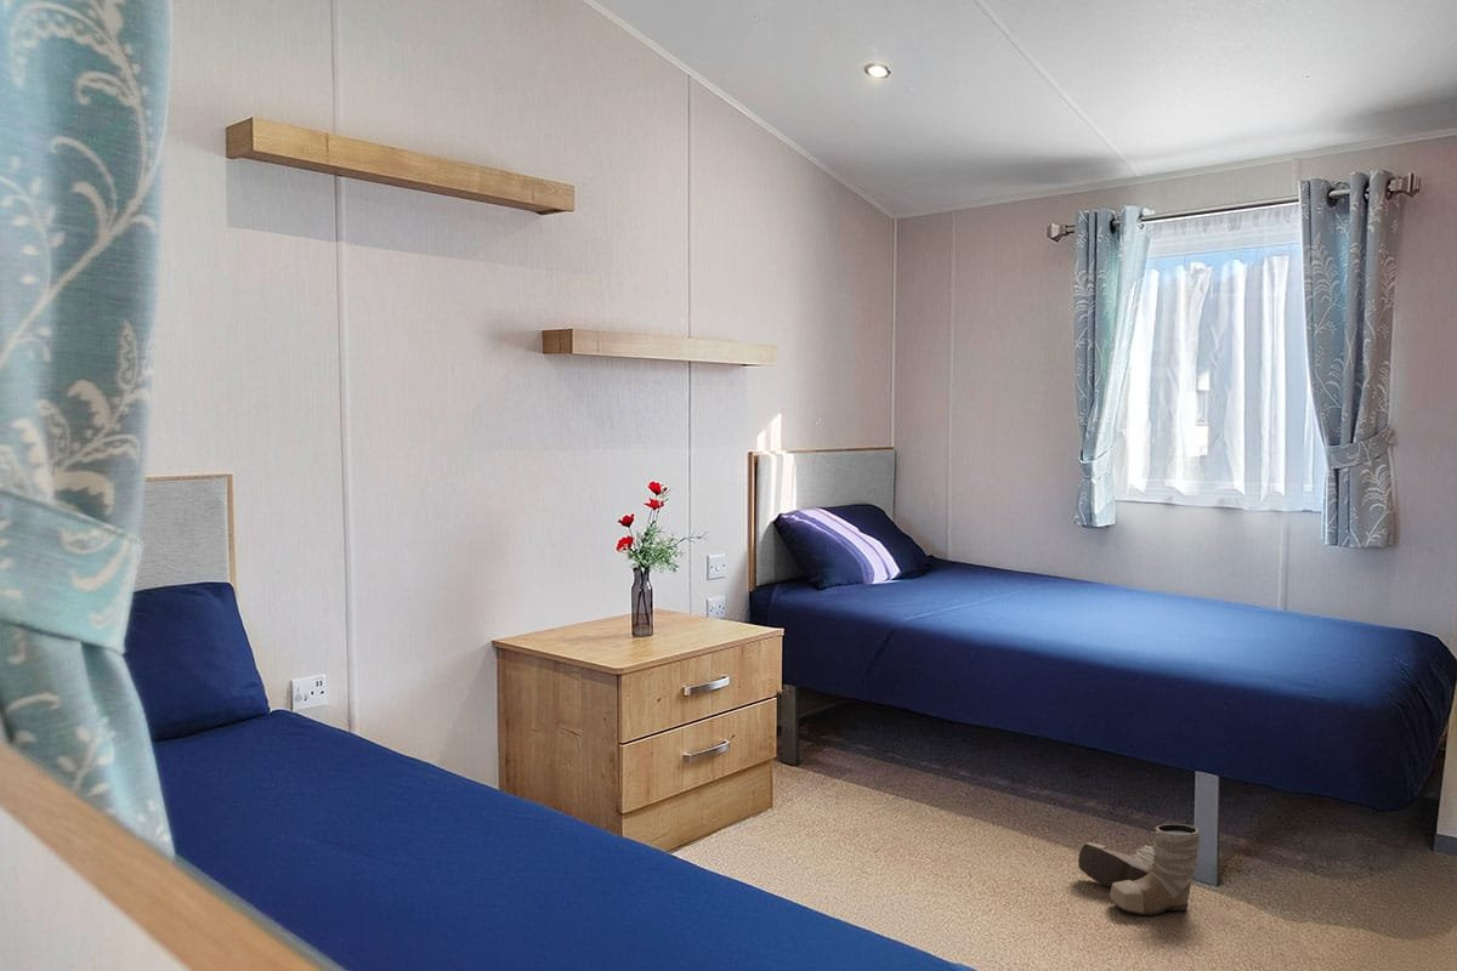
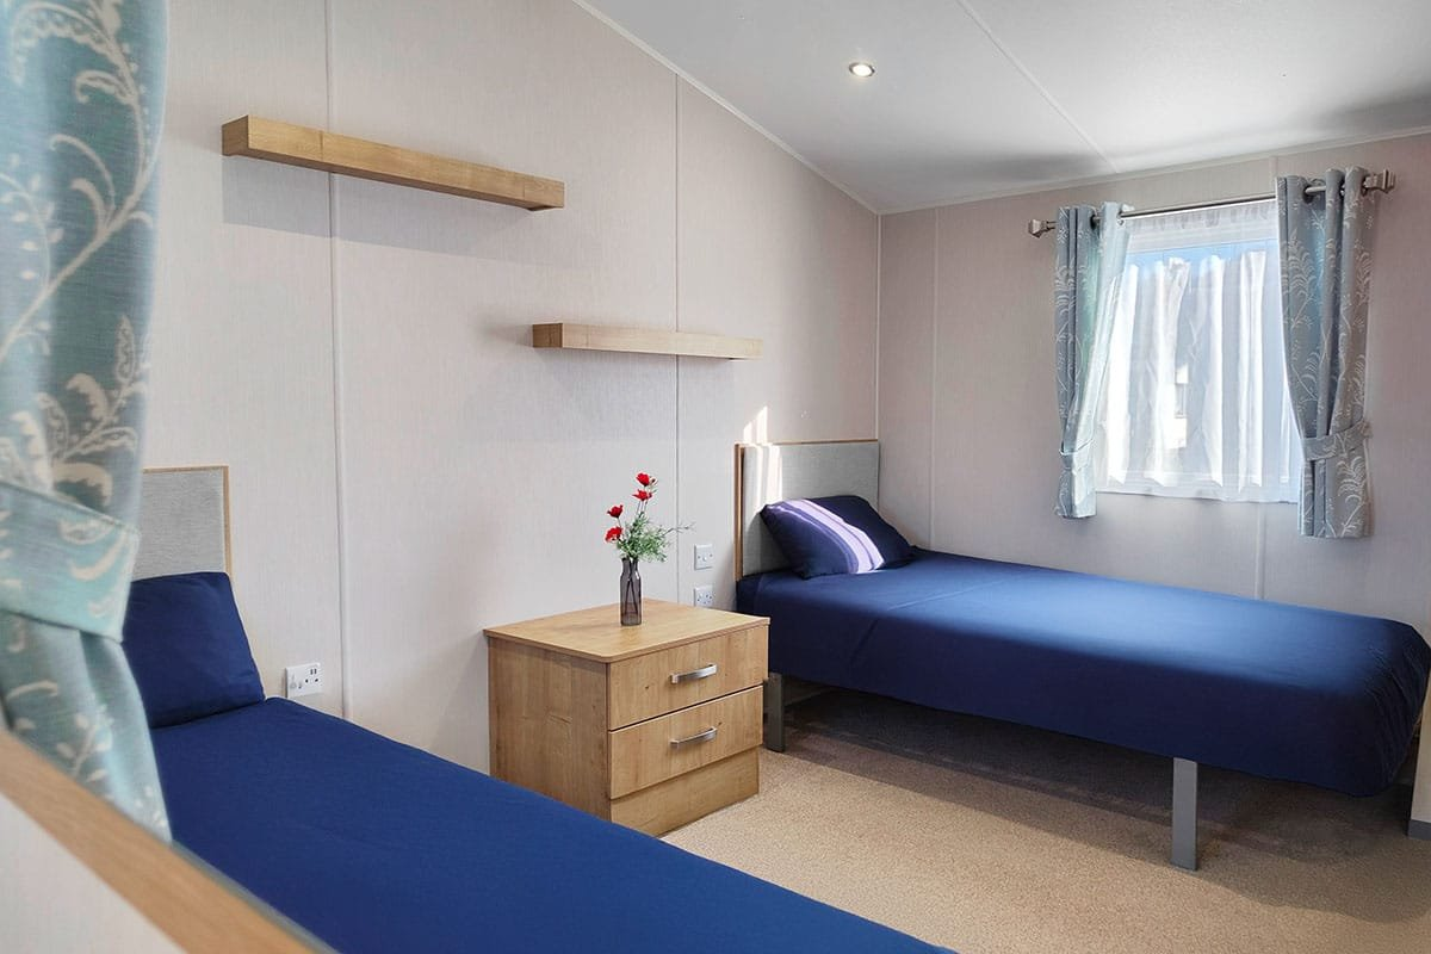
- boots (1140, 853)
